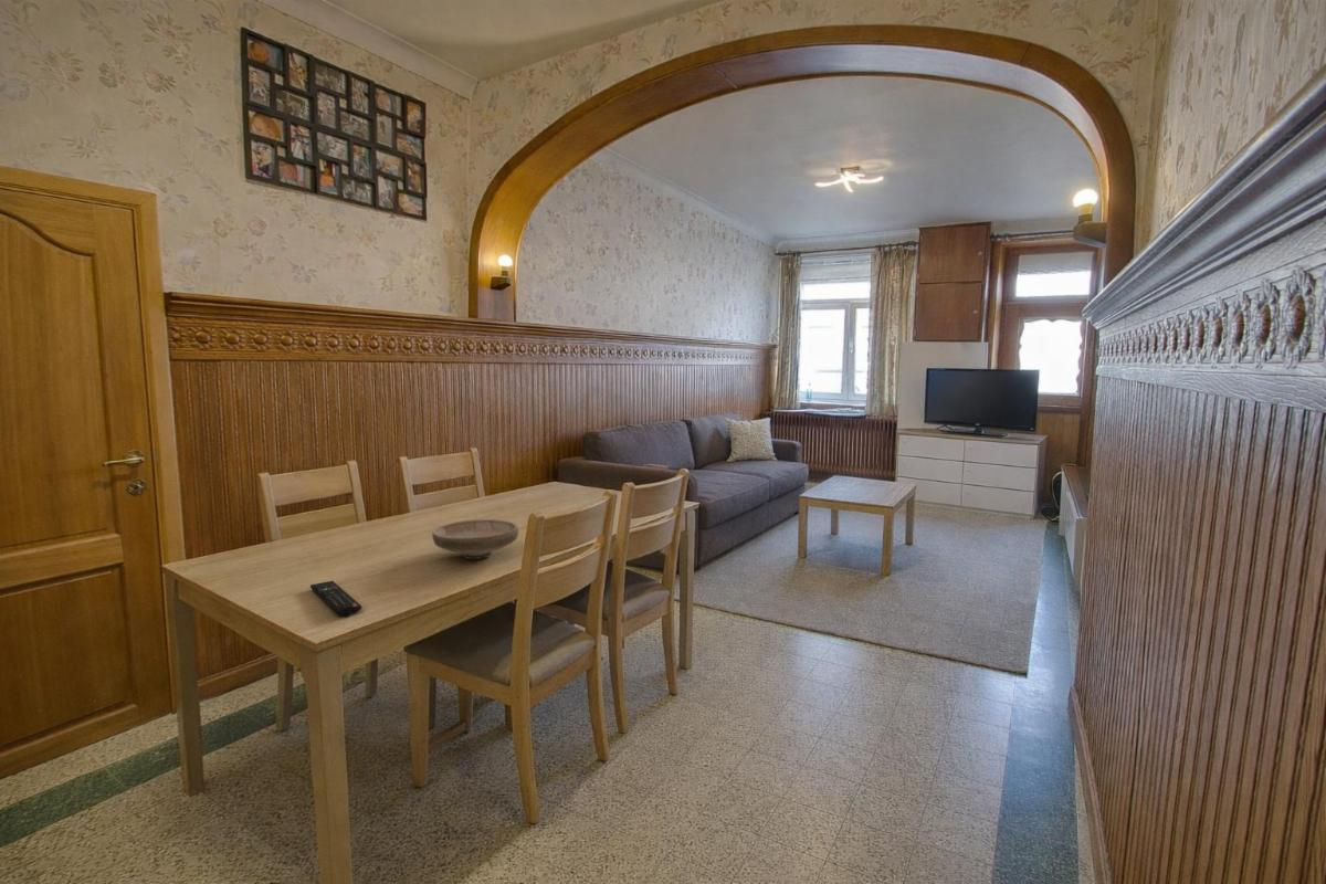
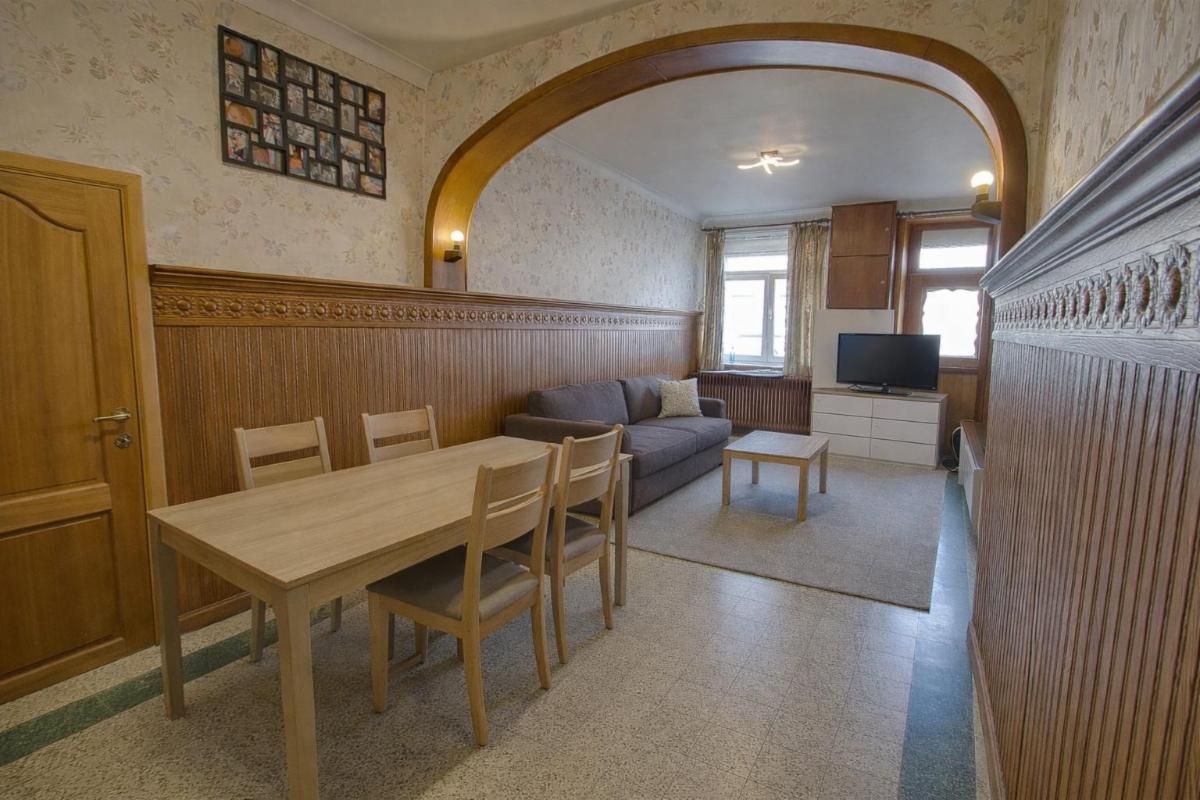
- remote control (335, 598)
- bowl (476, 541)
